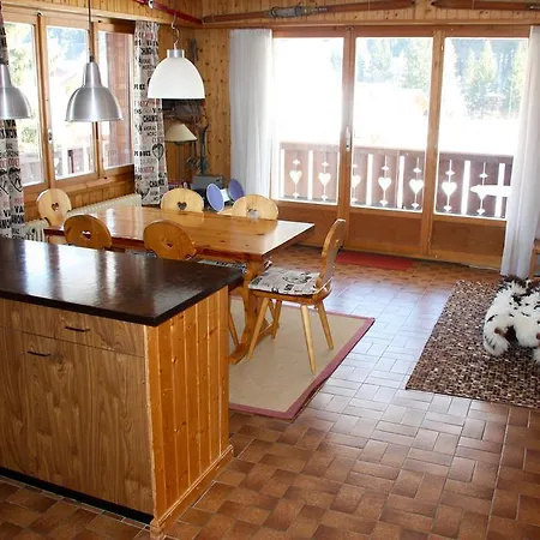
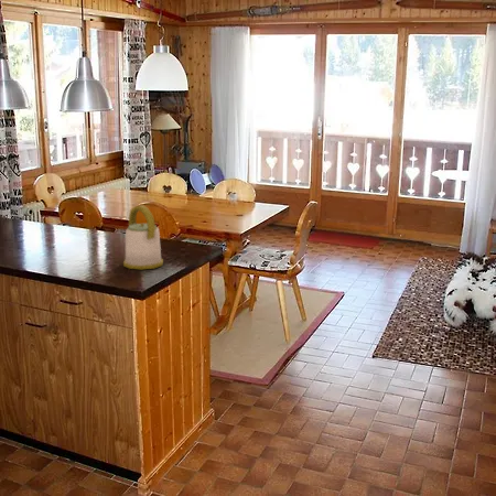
+ kettle (140, 234)
